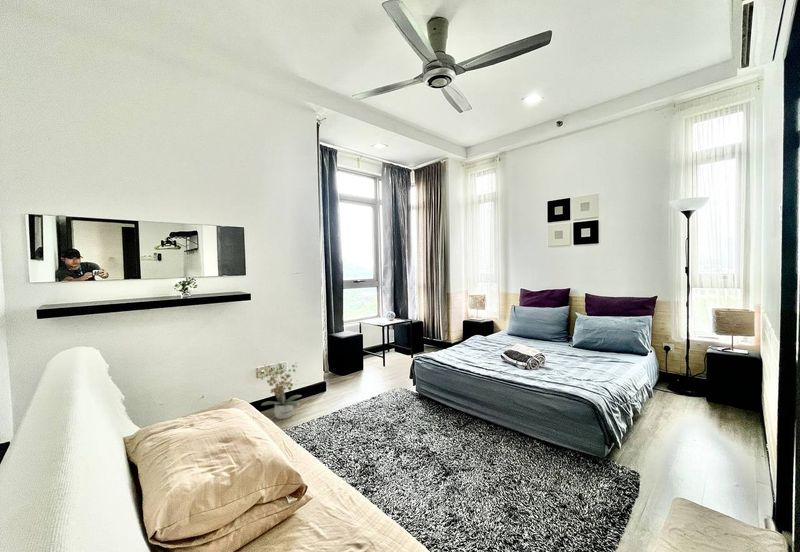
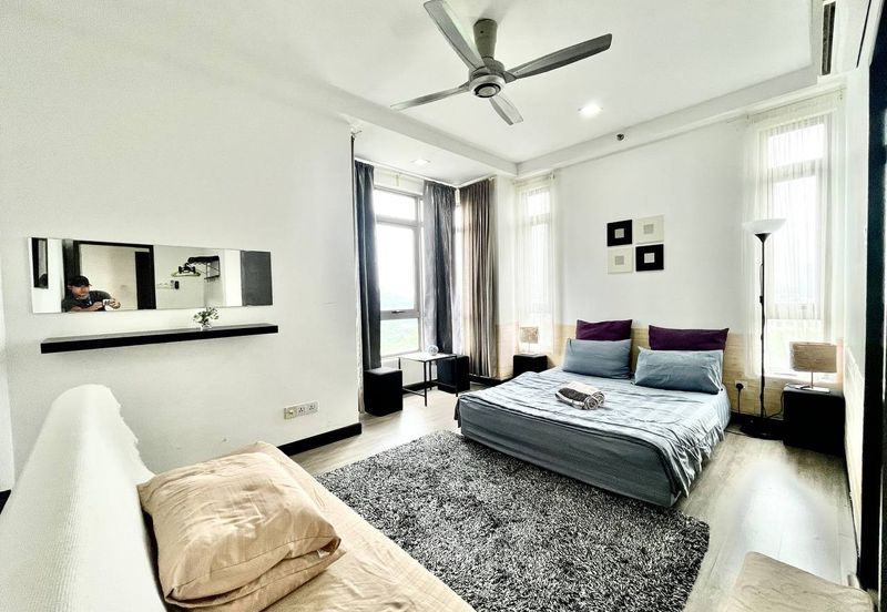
- potted plant (279, 390)
